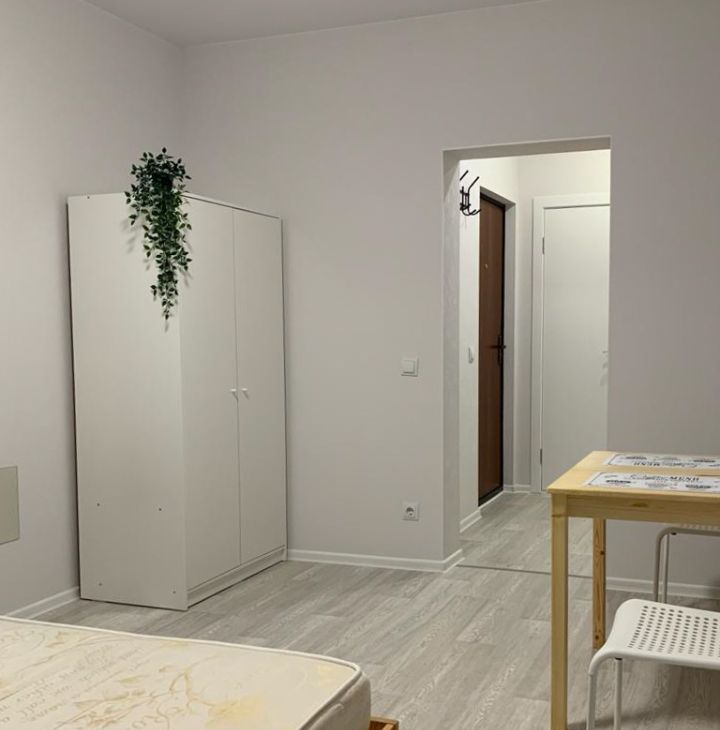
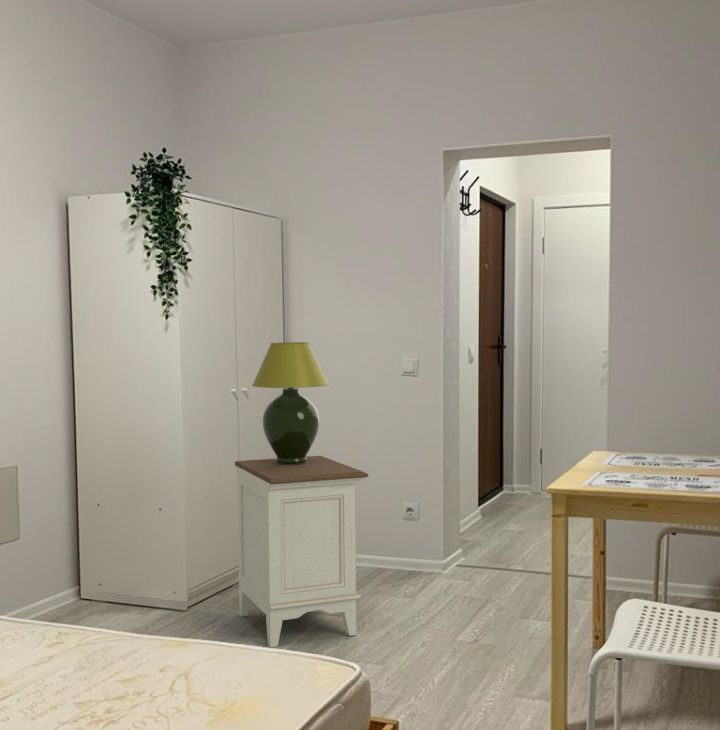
+ table lamp (290, 402)
+ nightstand (299, 545)
